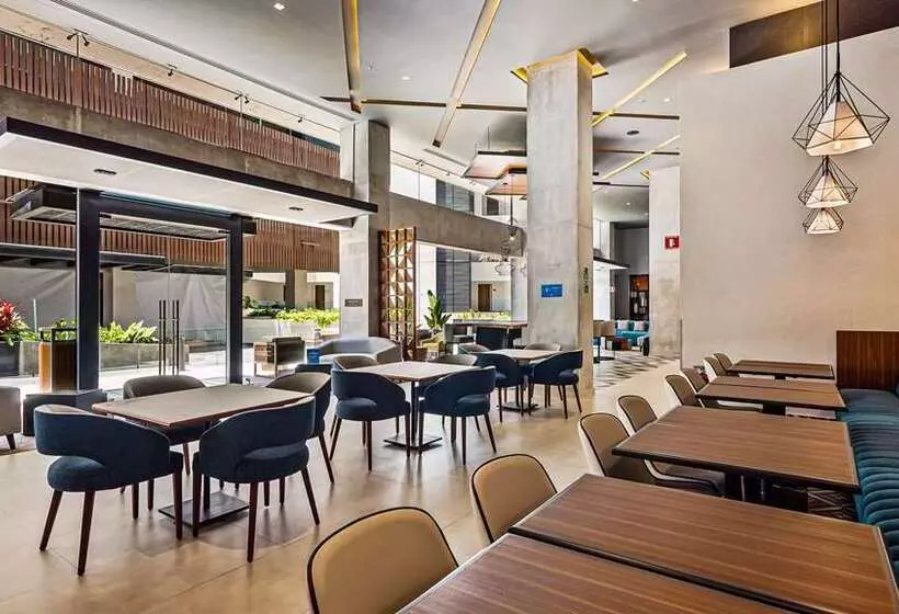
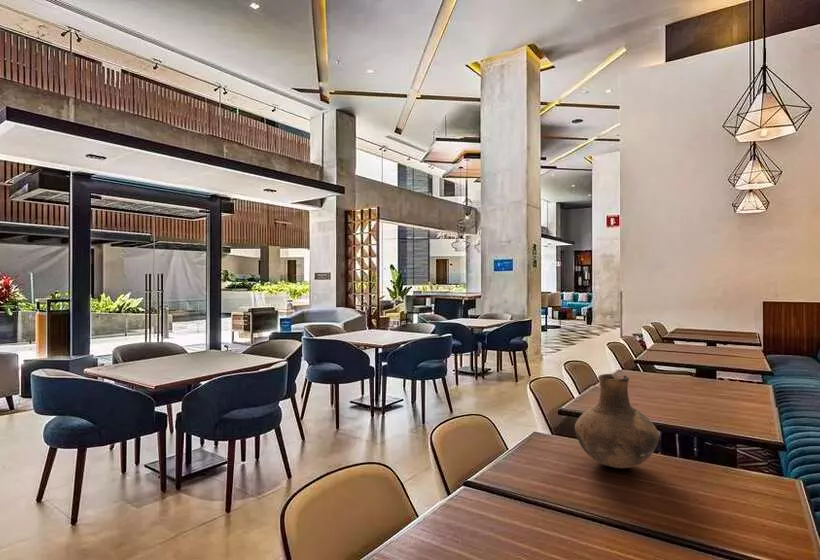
+ vase (615, 420)
